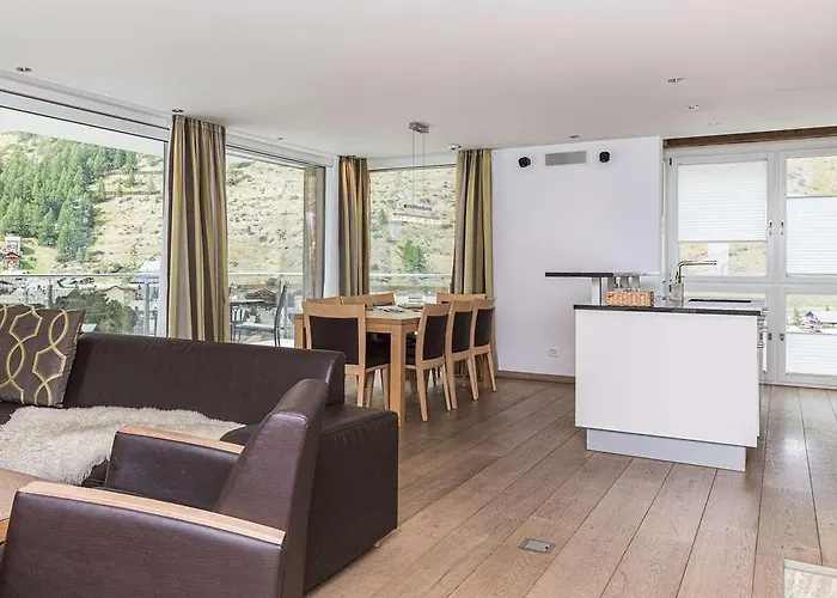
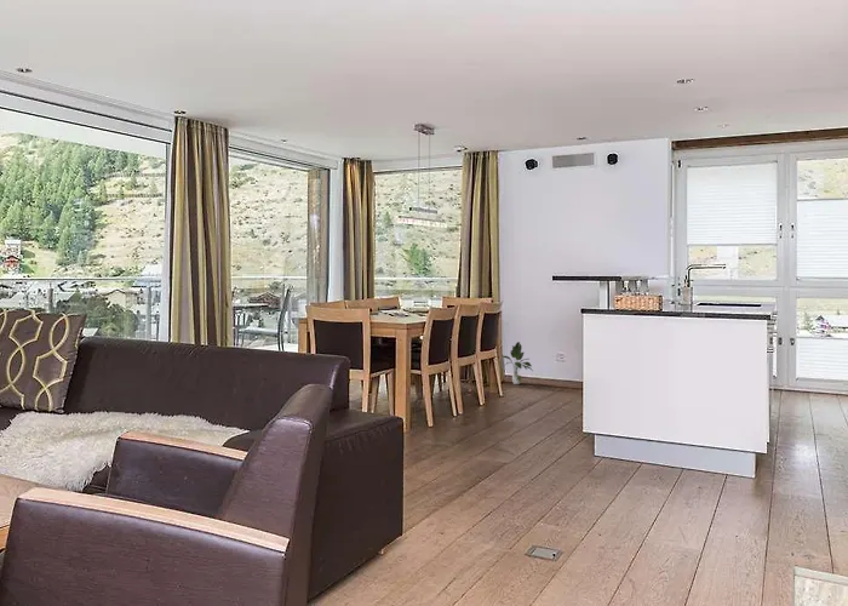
+ potted plant (516, 362)
